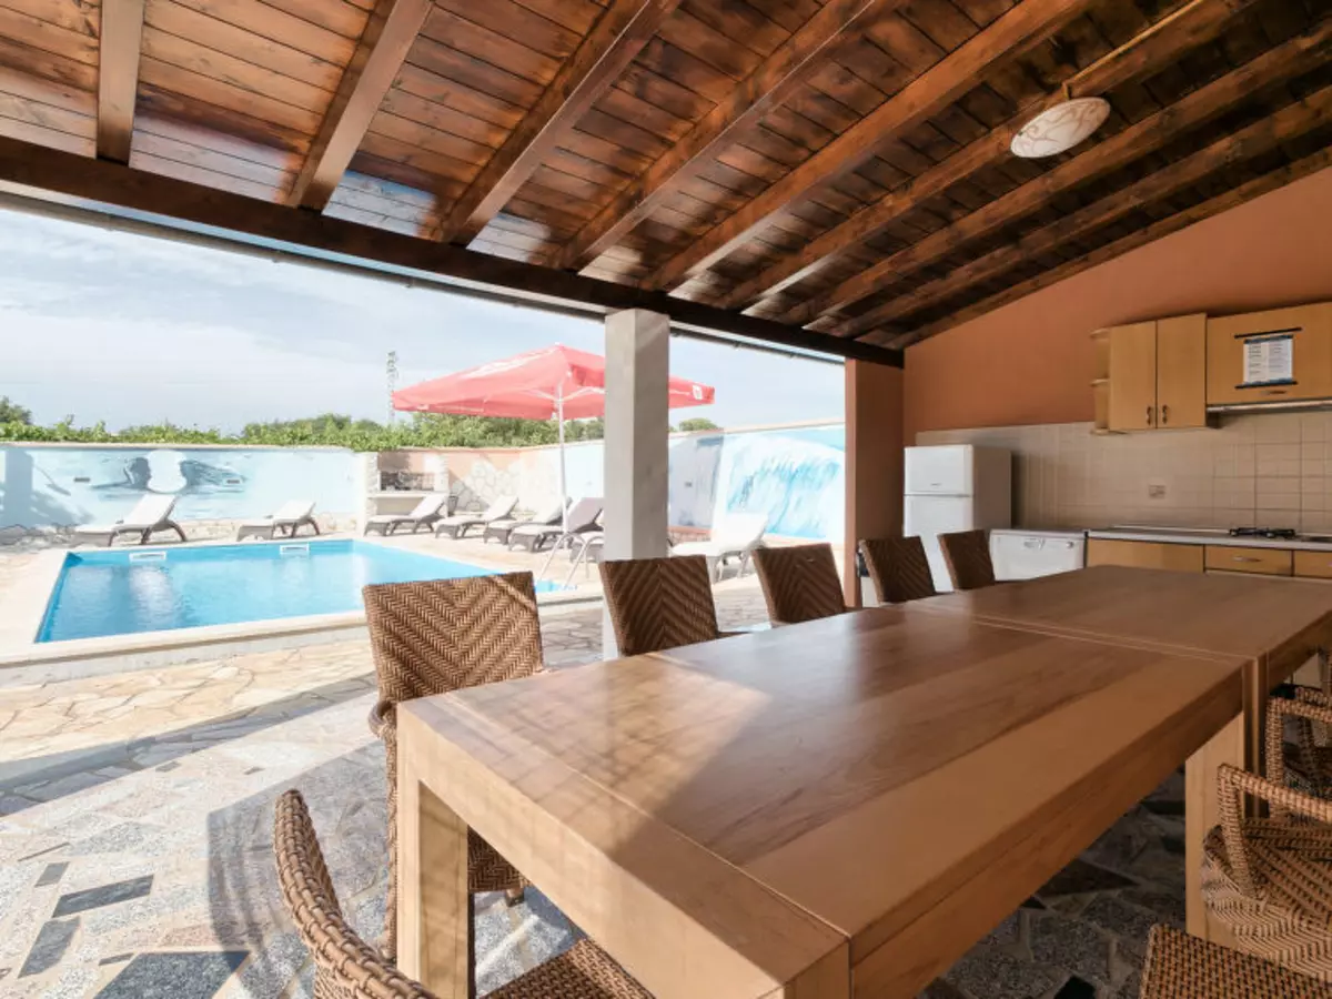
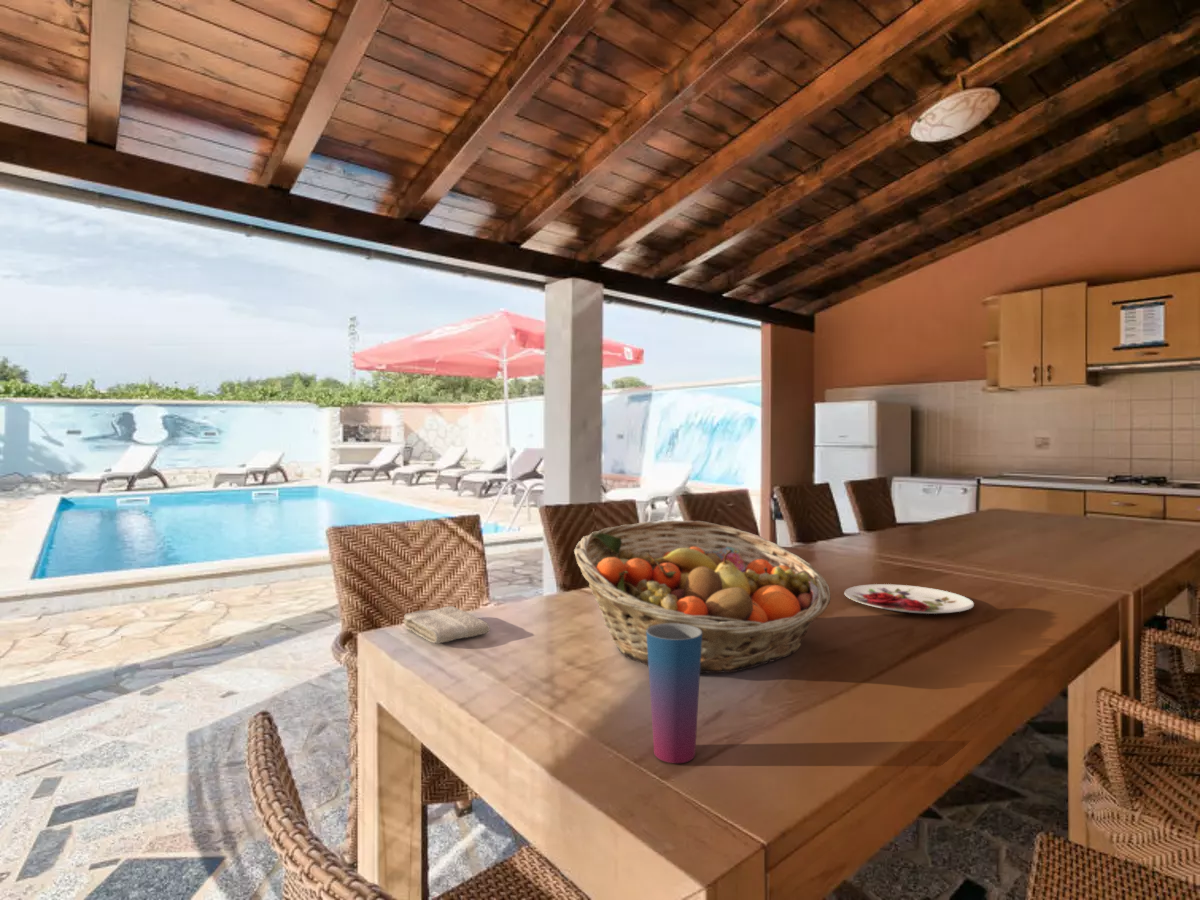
+ cup (674, 692)
+ fruit basket (702, 586)
+ washcloth (444, 622)
+ plate (906, 596)
